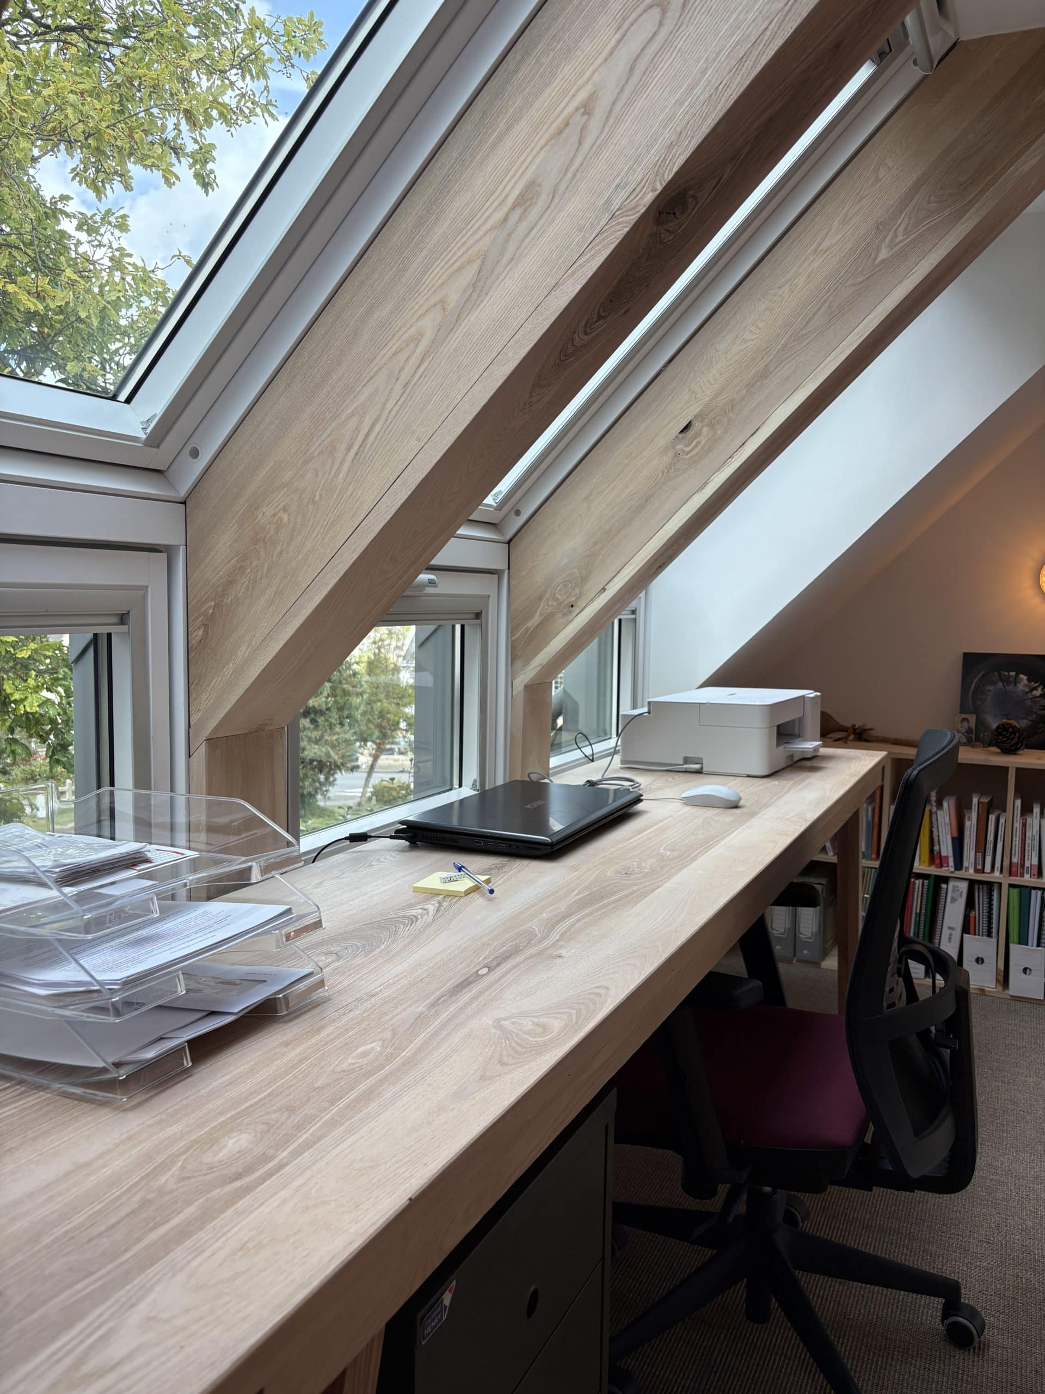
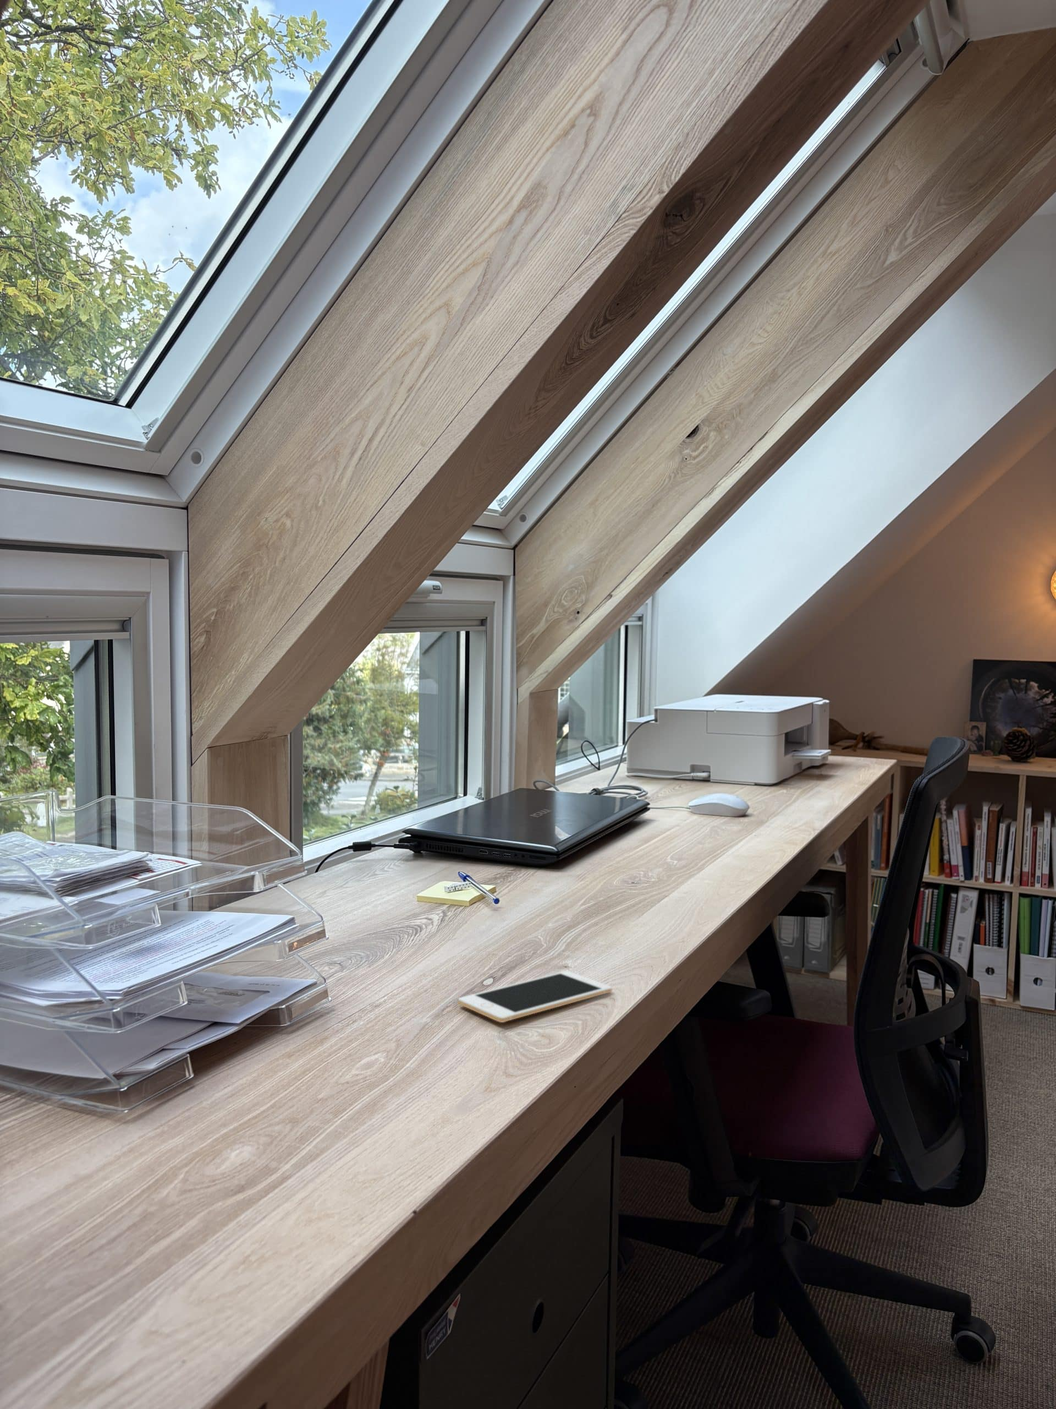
+ cell phone (536, 995)
